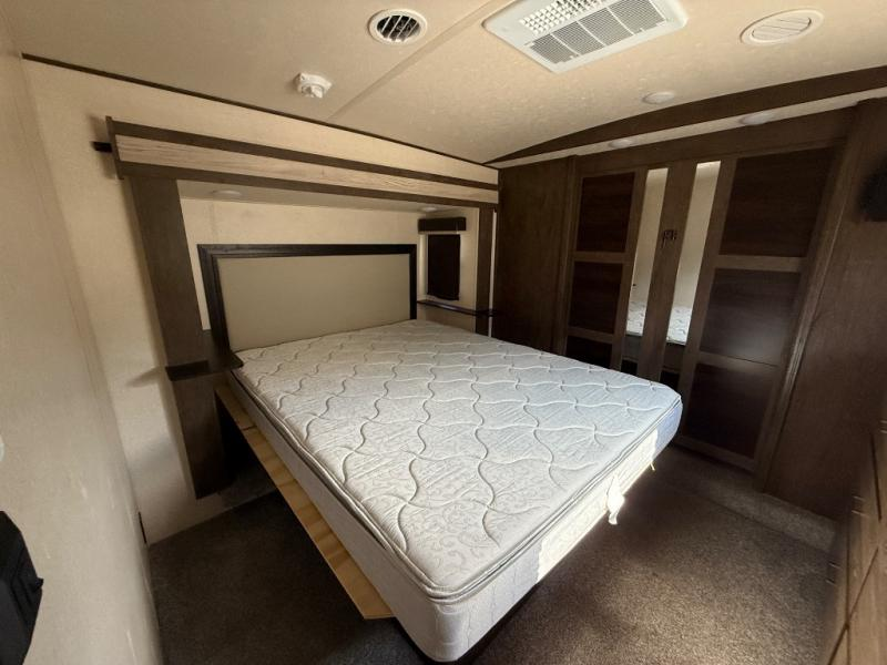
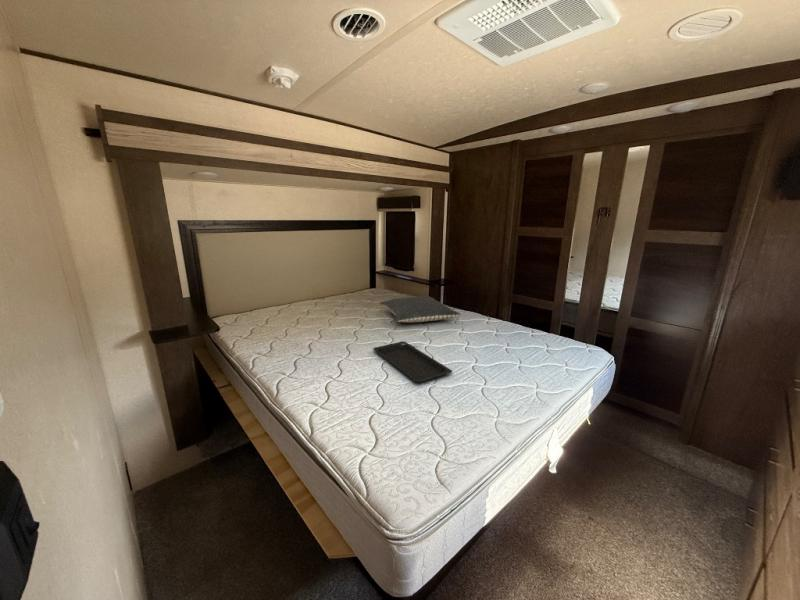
+ pillow (417, 308)
+ serving tray (409, 360)
